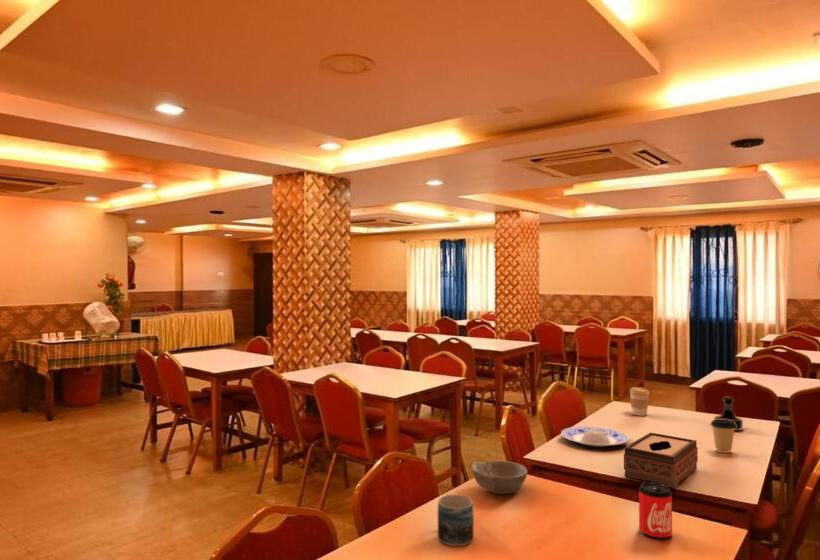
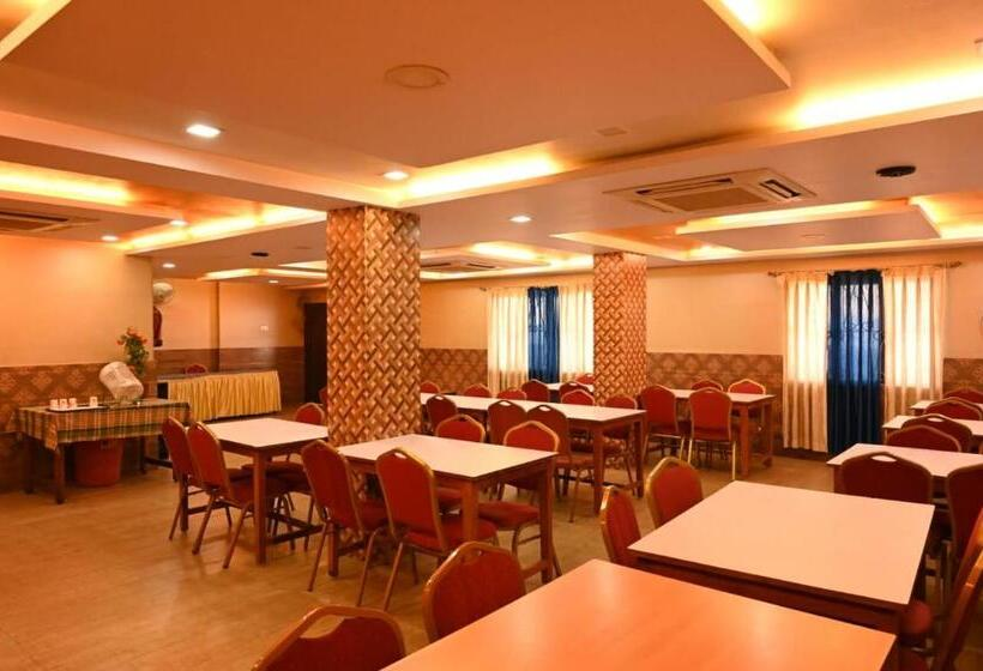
- tissue box (661, 458)
- mug (453, 516)
- tequila bottle (728, 412)
- coffee cup (639, 401)
- plate (594, 434)
- coffee cup (723, 435)
- can (655, 509)
- bowl (499, 478)
